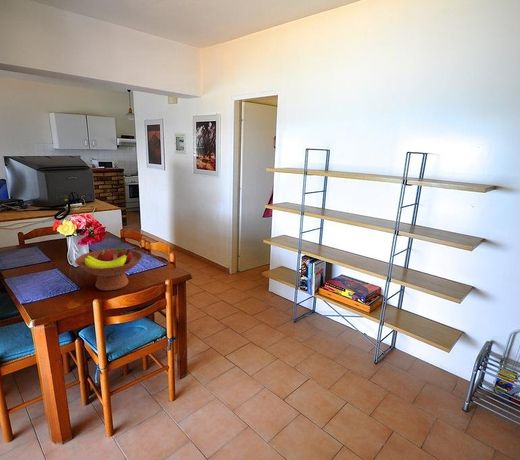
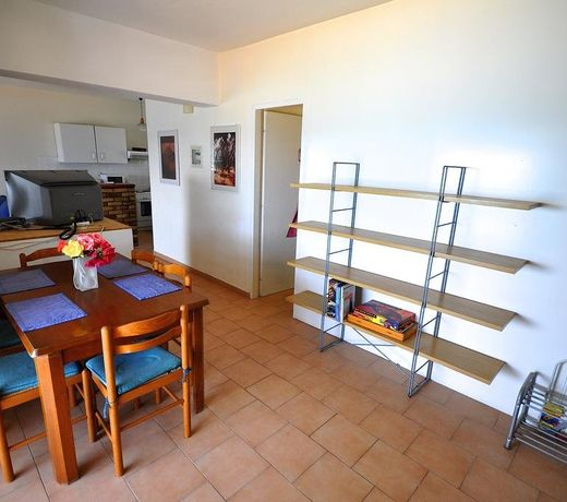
- fruit bowl (110, 266)
